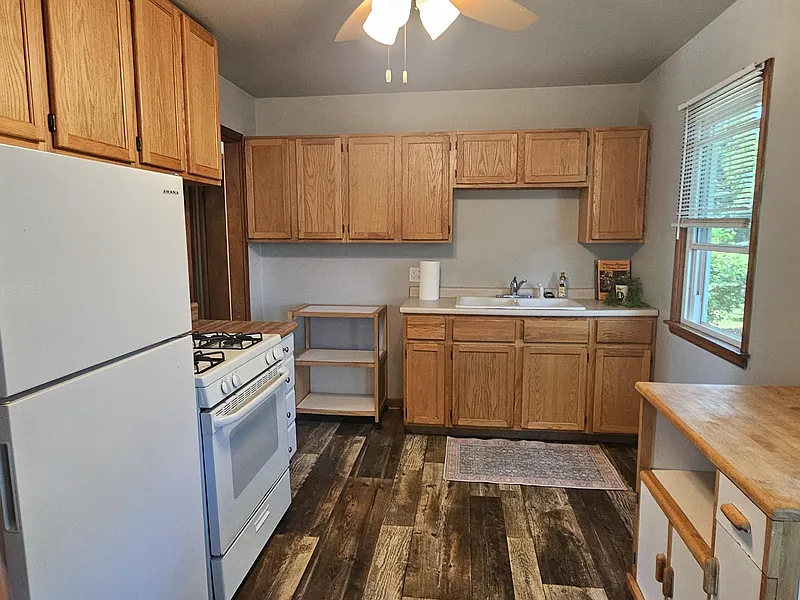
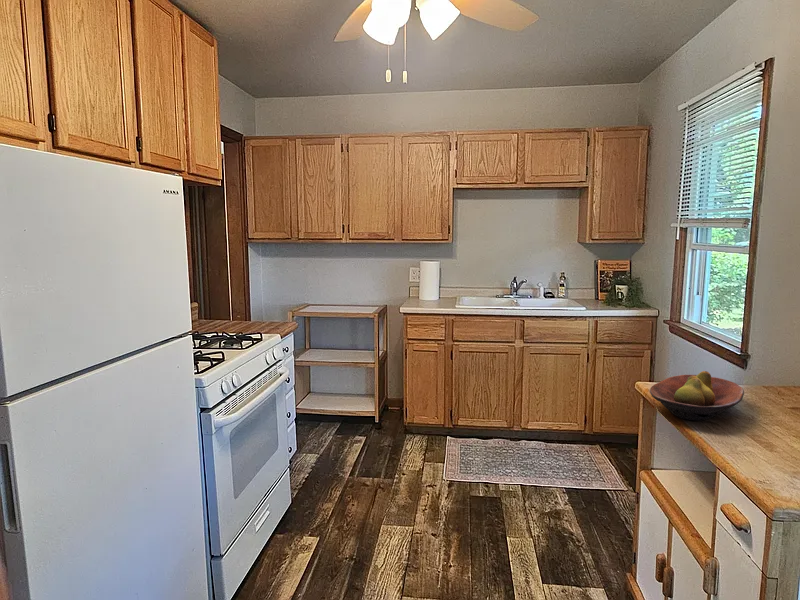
+ fruit bowl (696, 391)
